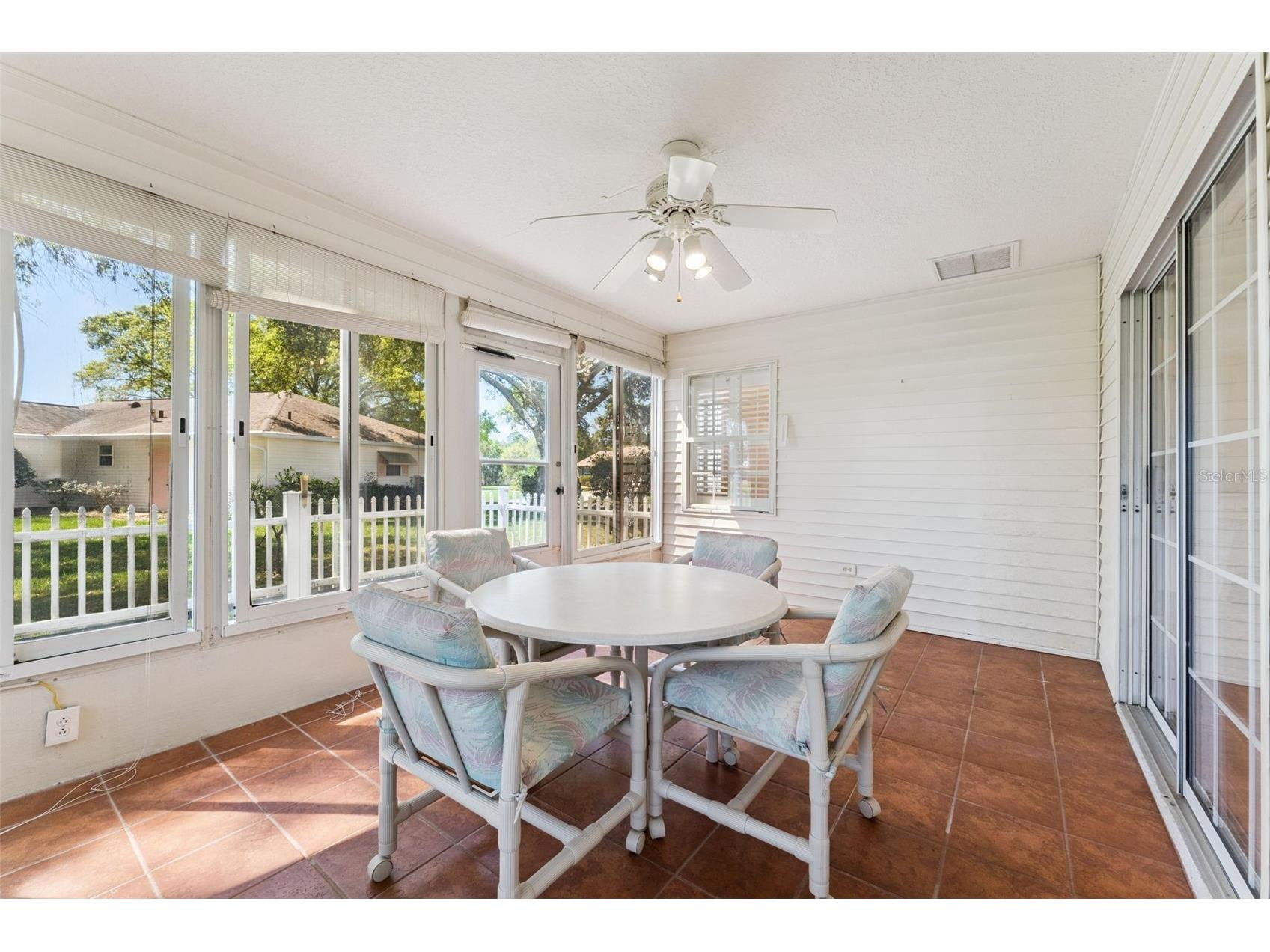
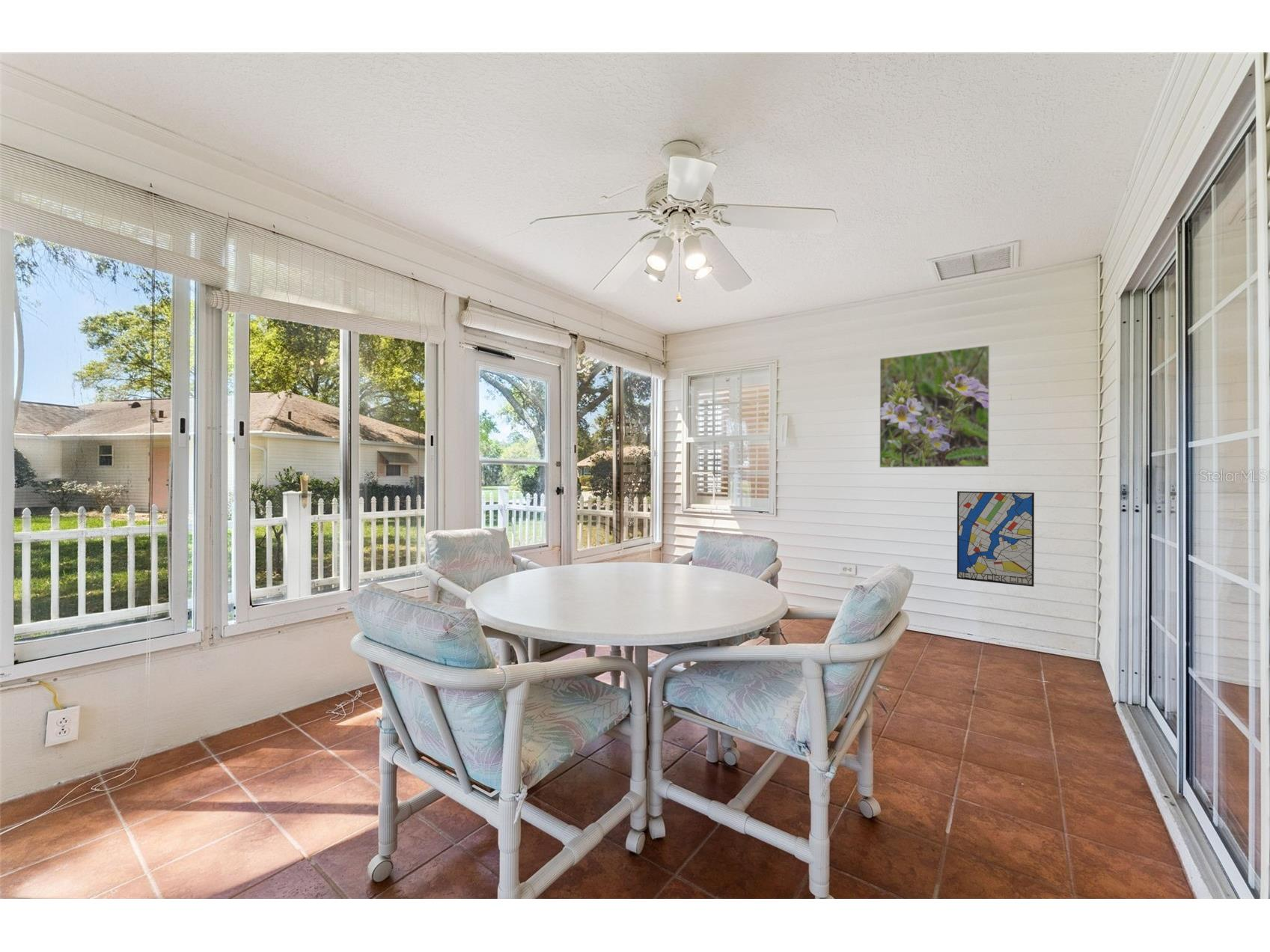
+ wall art (994, 537)
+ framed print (931, 409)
